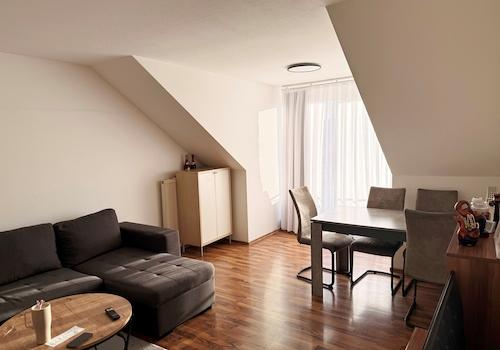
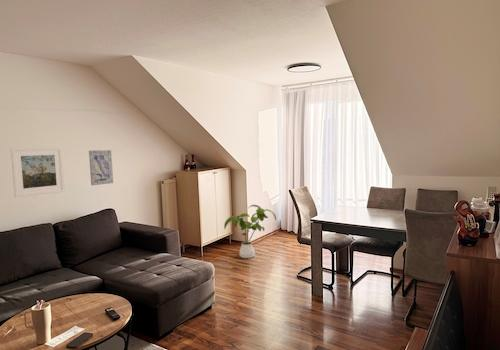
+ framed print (39, 171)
+ wall art (101, 167)
+ house plant (254, 230)
